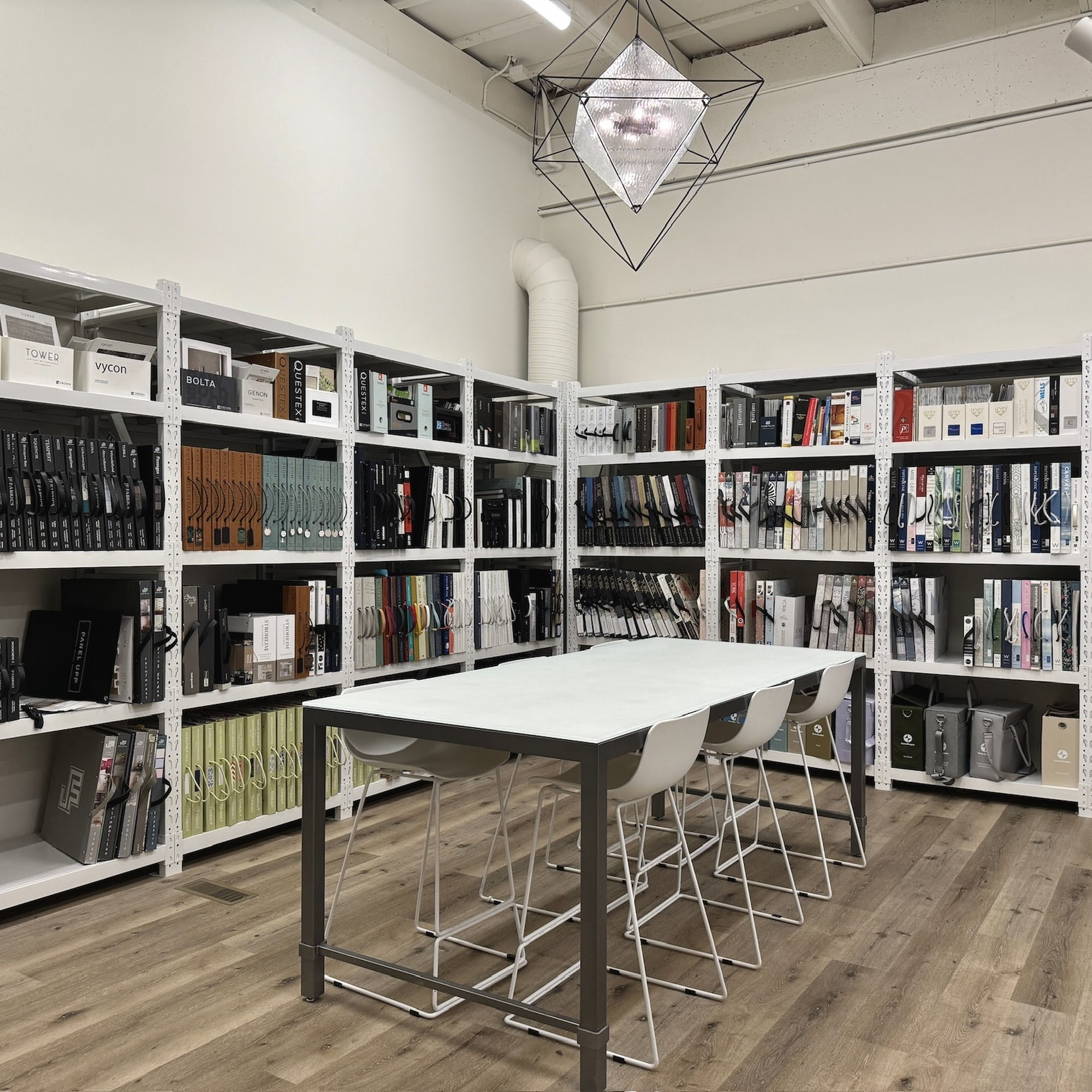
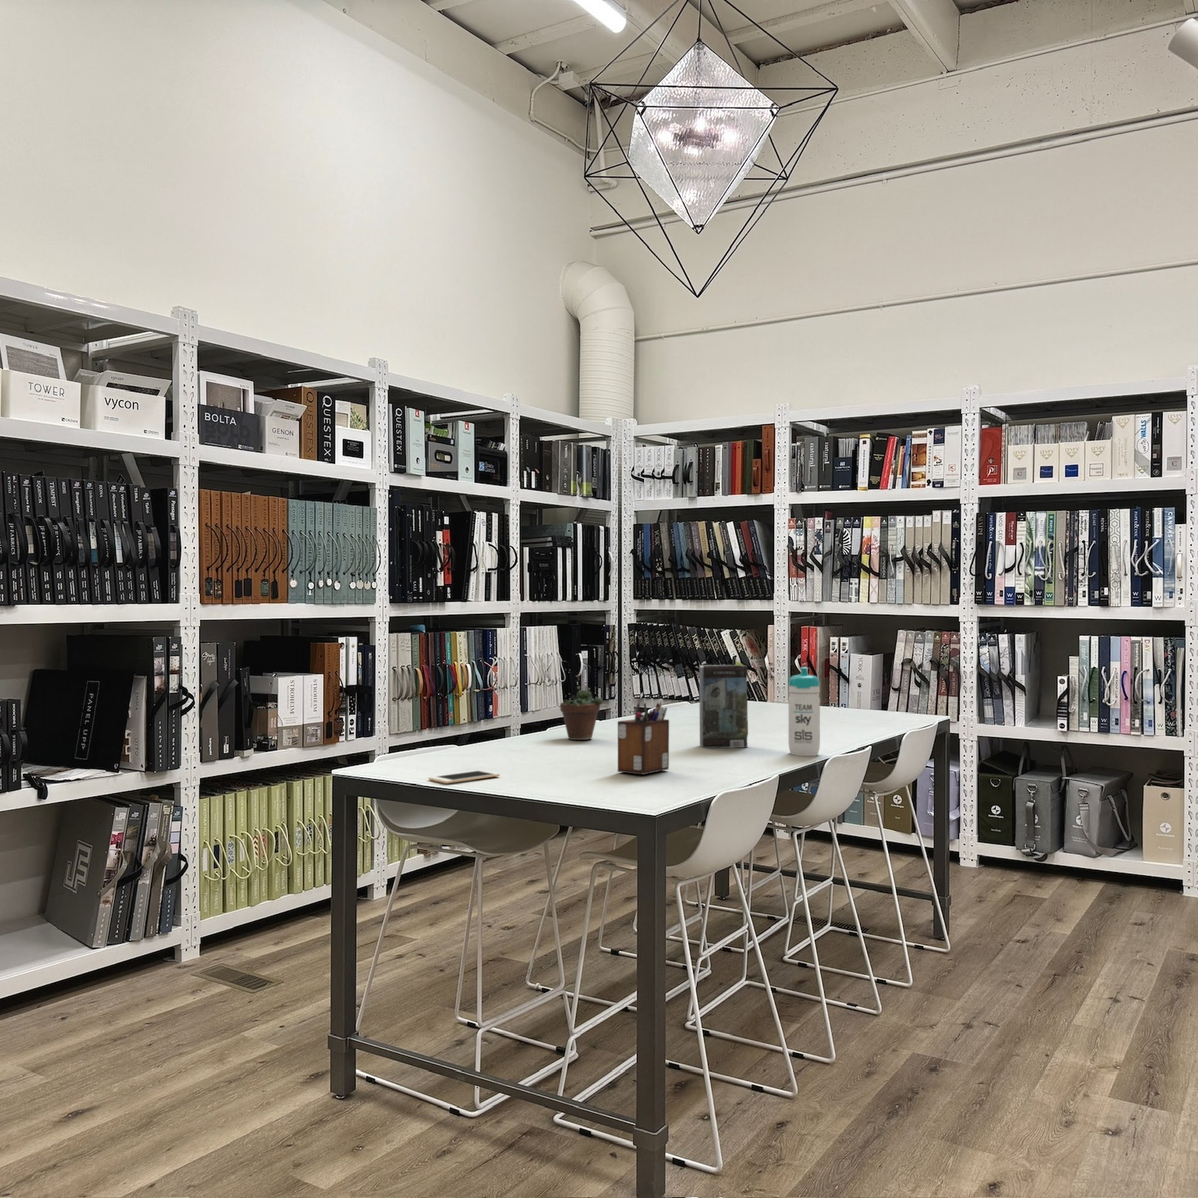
+ water bottle (804, 711)
+ succulent plant (580, 707)
+ book (724, 704)
+ desk organizer (643, 735)
+ cell phone (464, 777)
